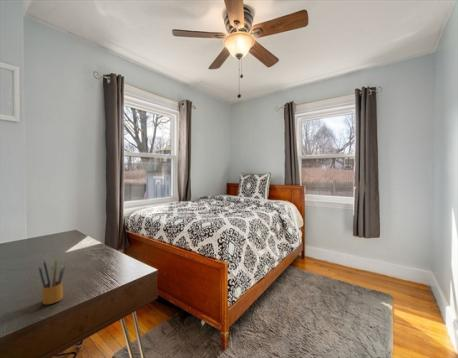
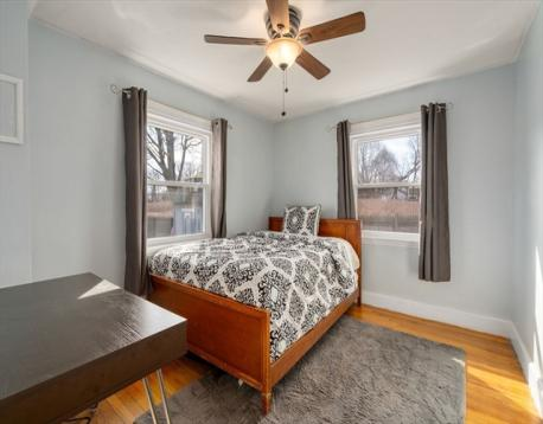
- pencil box (51, 280)
